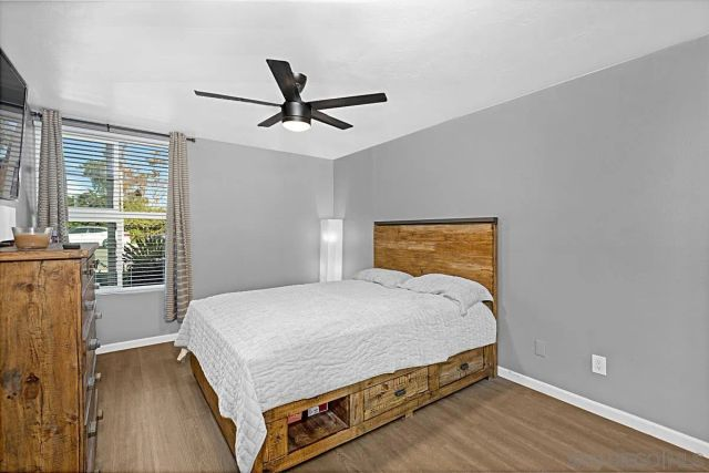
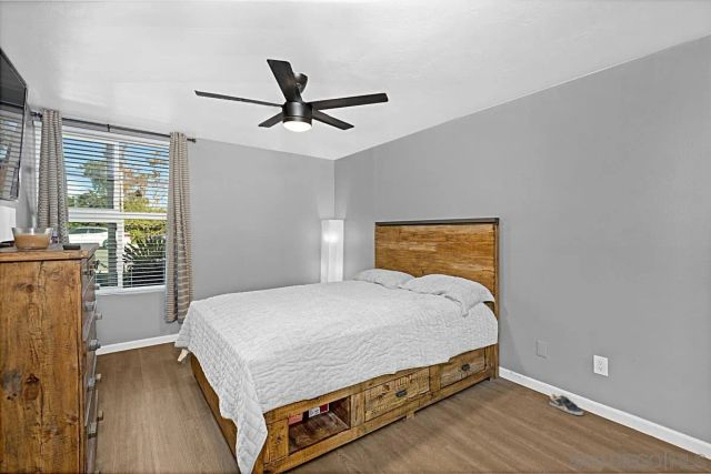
+ sneaker (564, 403)
